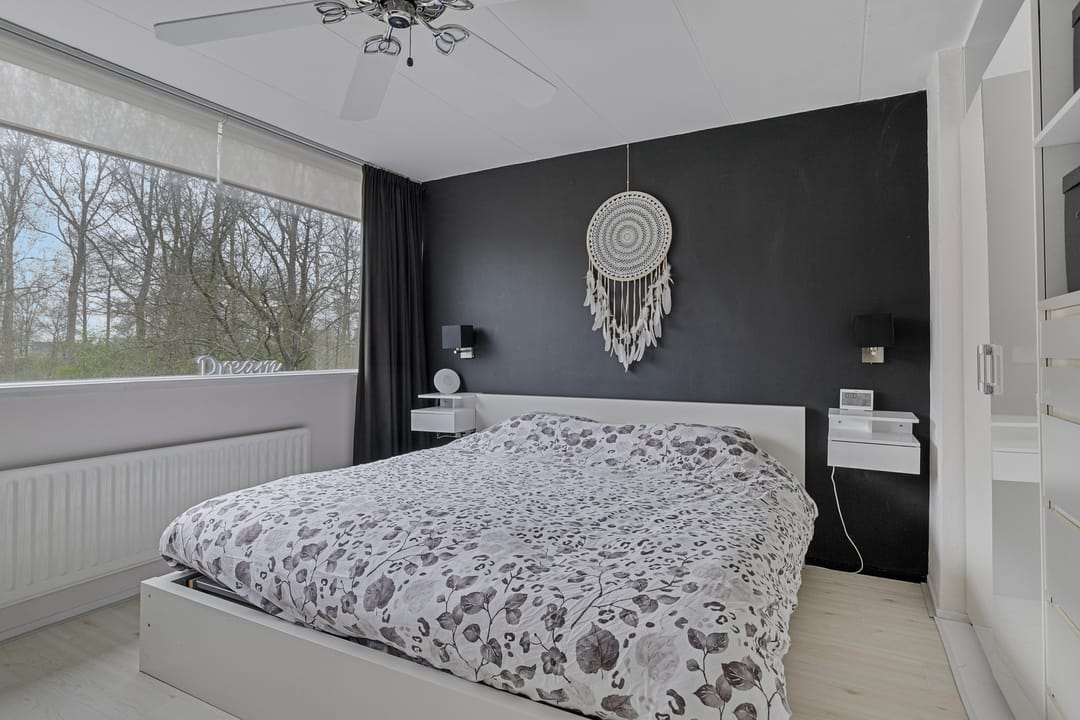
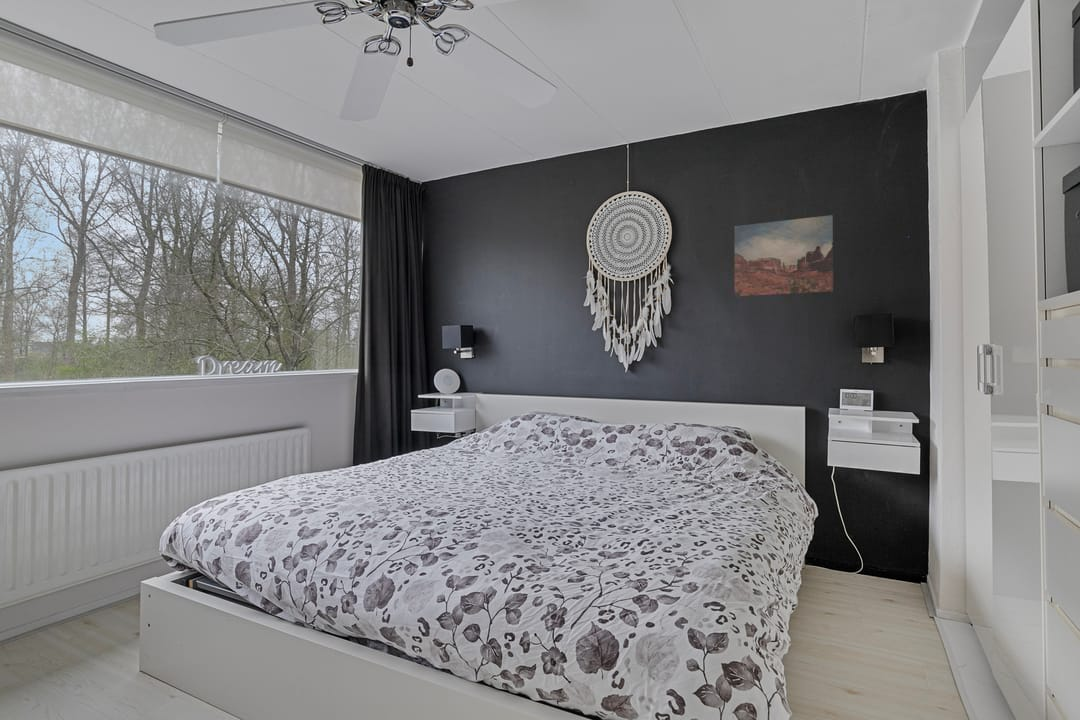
+ wall art (782, 257)
